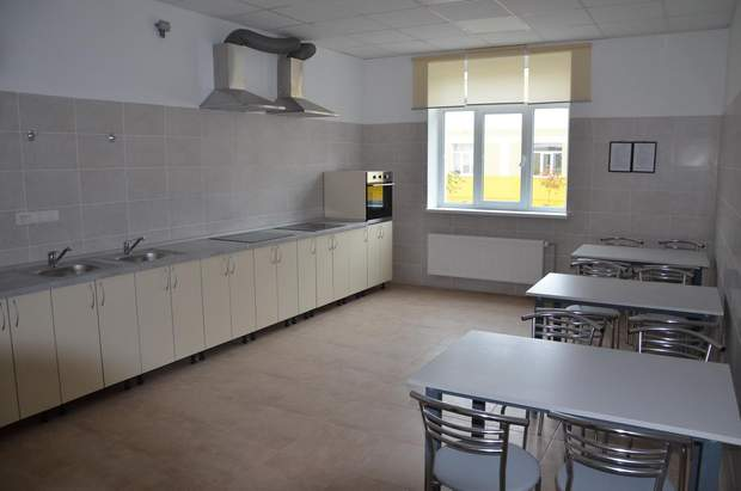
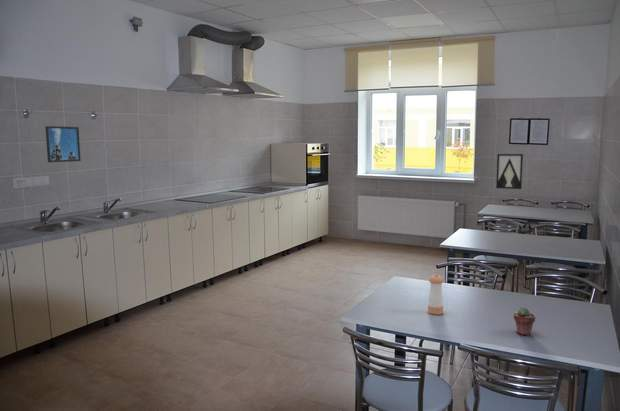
+ pepper shaker (435, 293)
+ wall art (509, 171)
+ potted succulent (524, 319)
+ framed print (63, 144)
